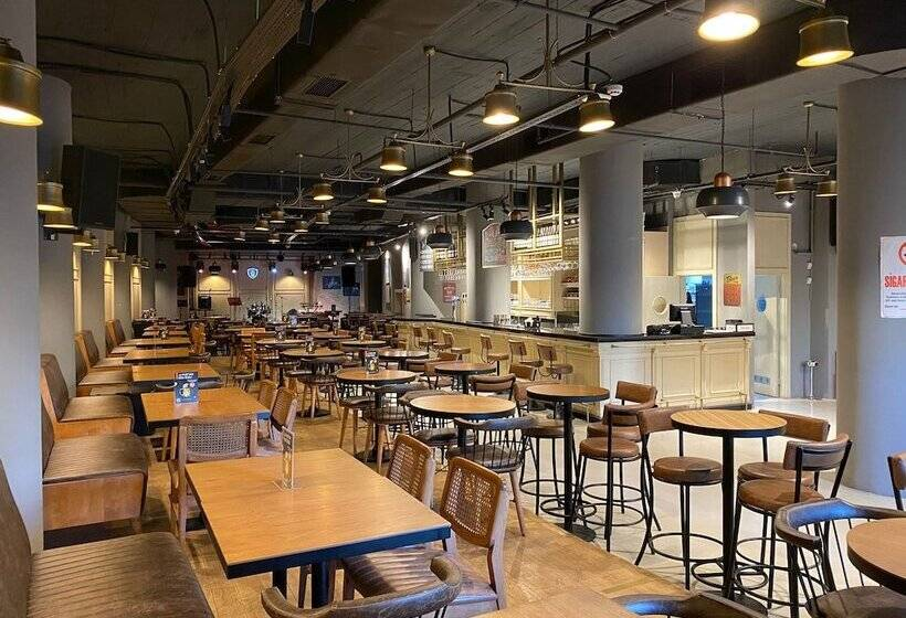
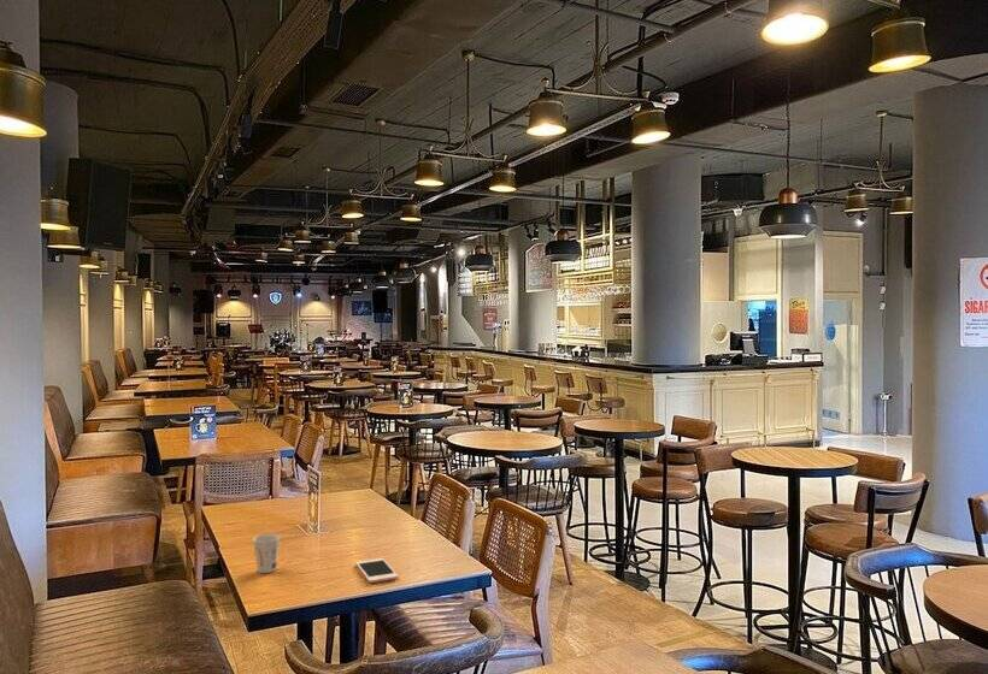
+ cup (266, 554)
+ cell phone (376, 569)
